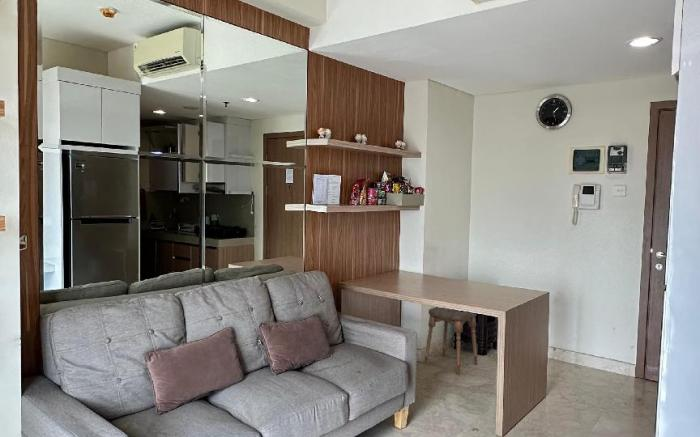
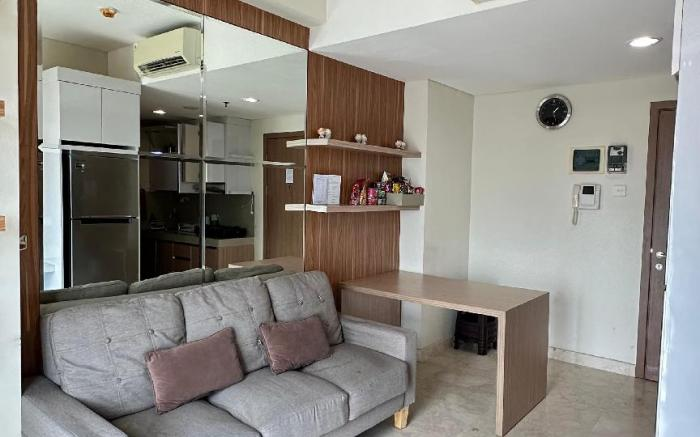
- stool (456, 337)
